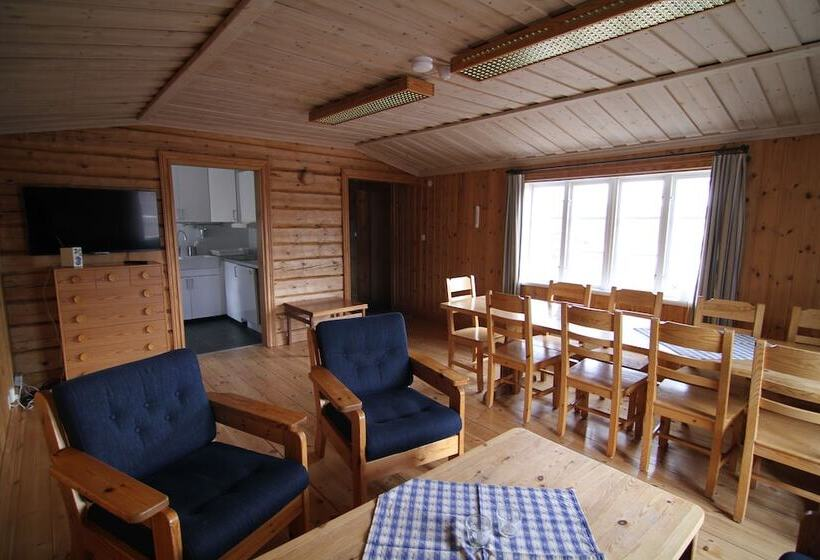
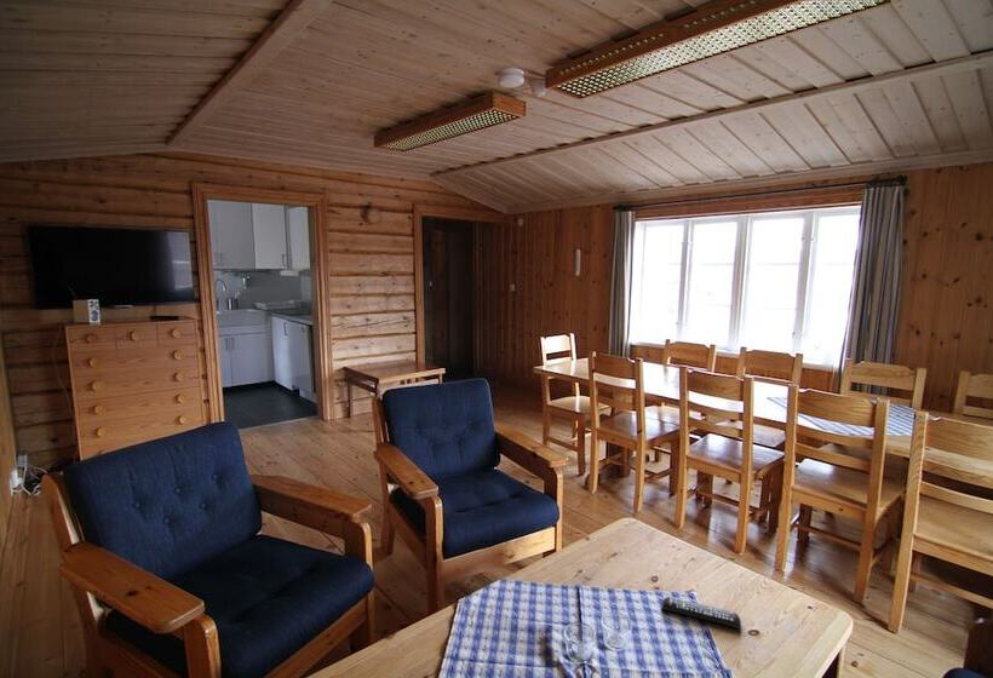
+ remote control (700, 611)
